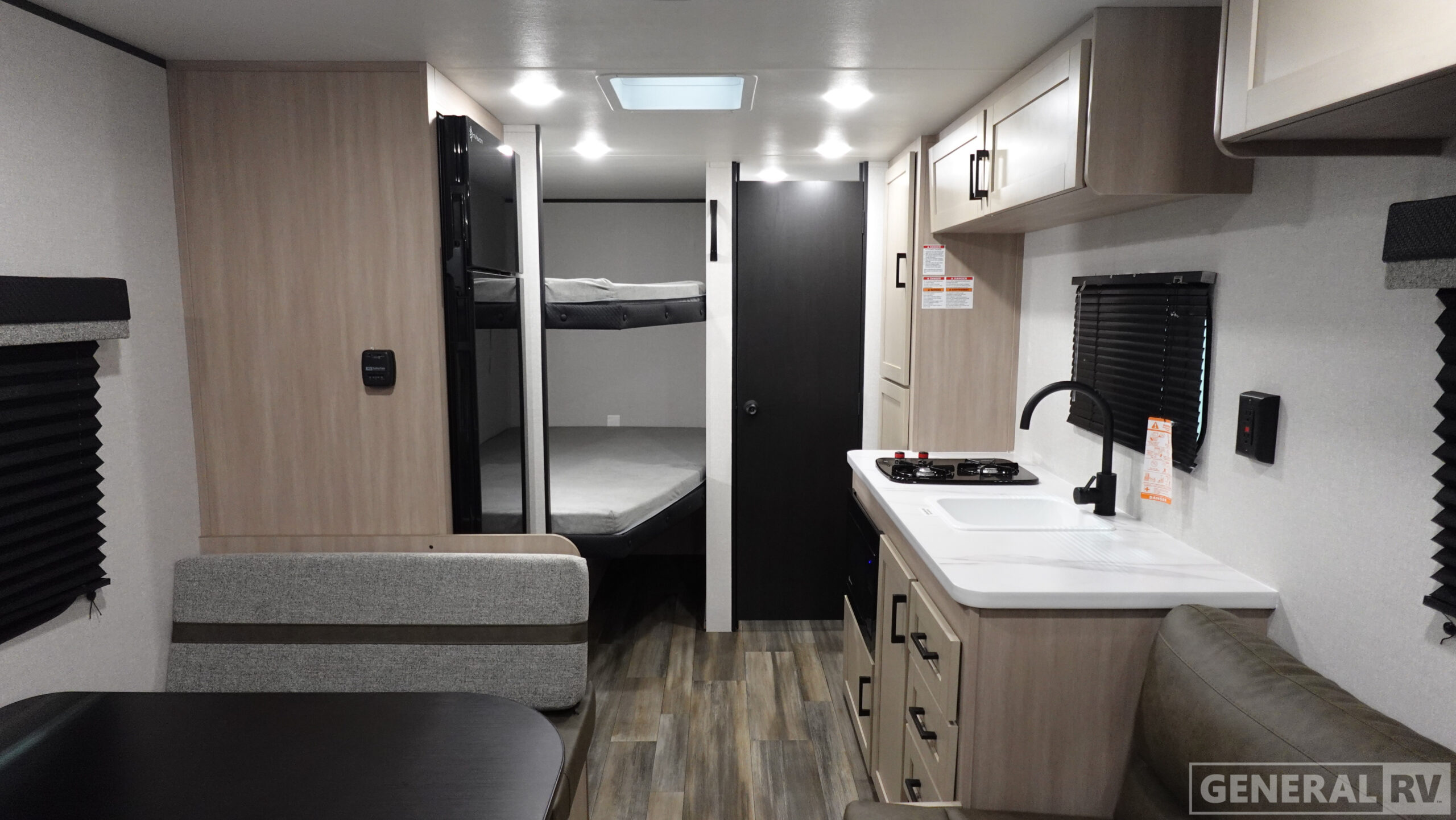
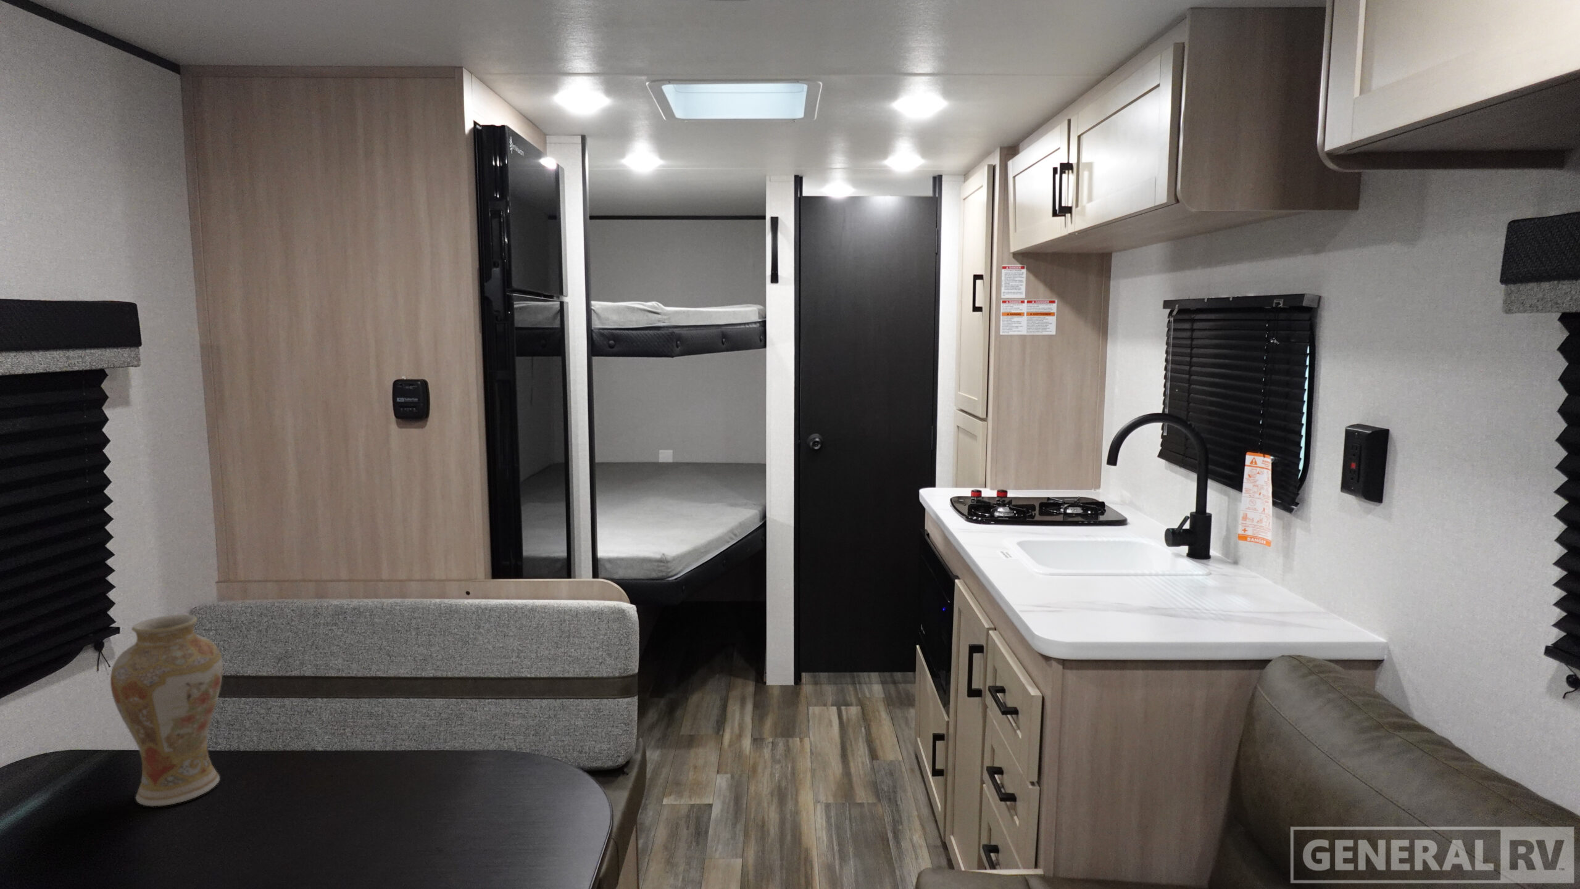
+ vase (170, 707)
